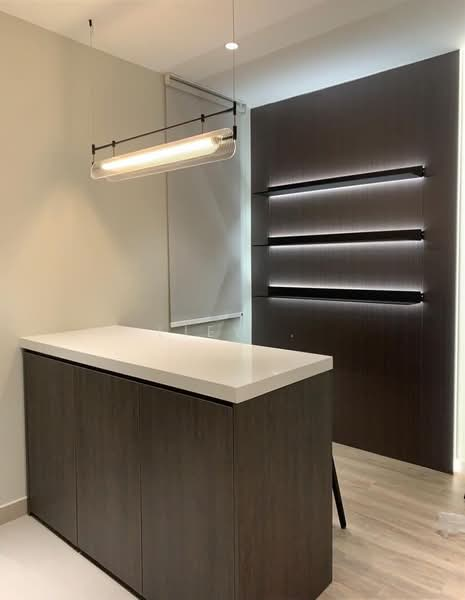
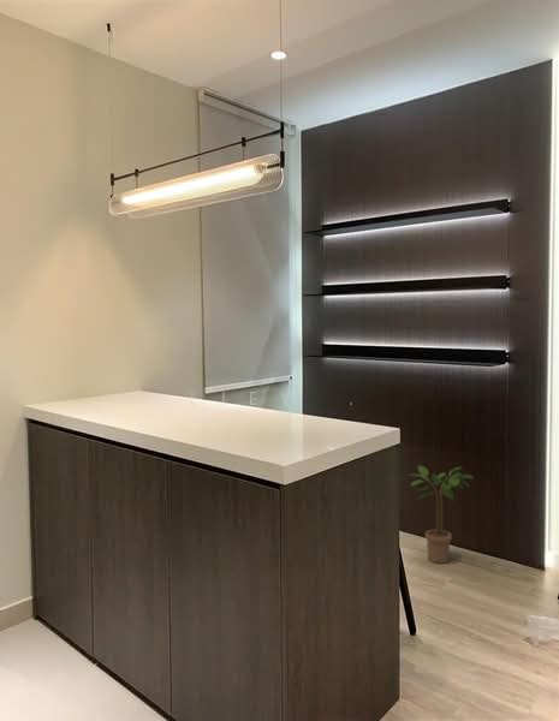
+ potted plant (441, 510)
